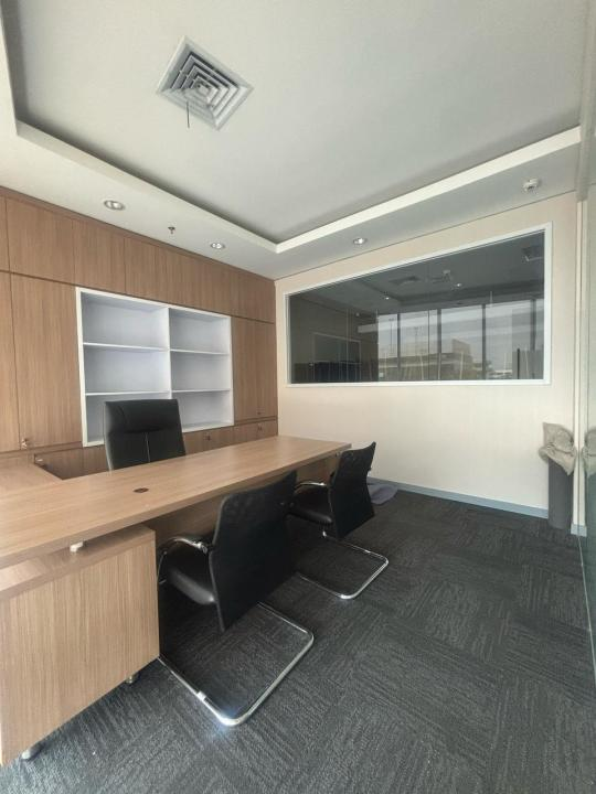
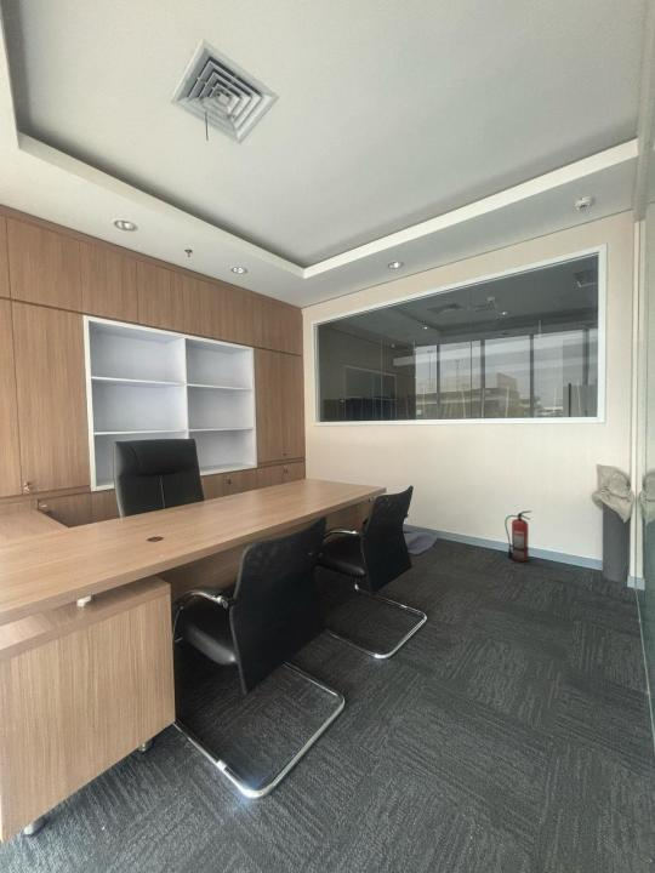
+ fire extinguisher (518, 534)
